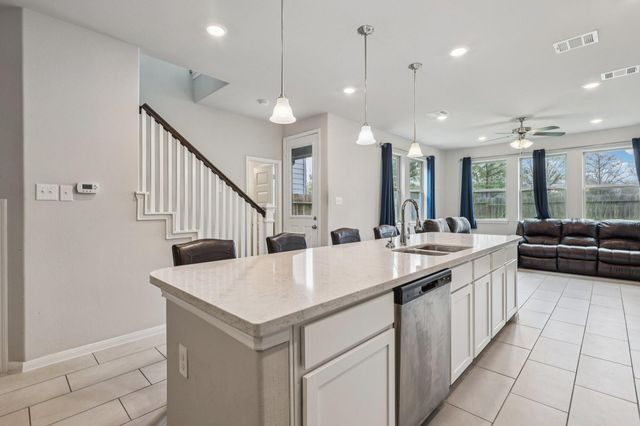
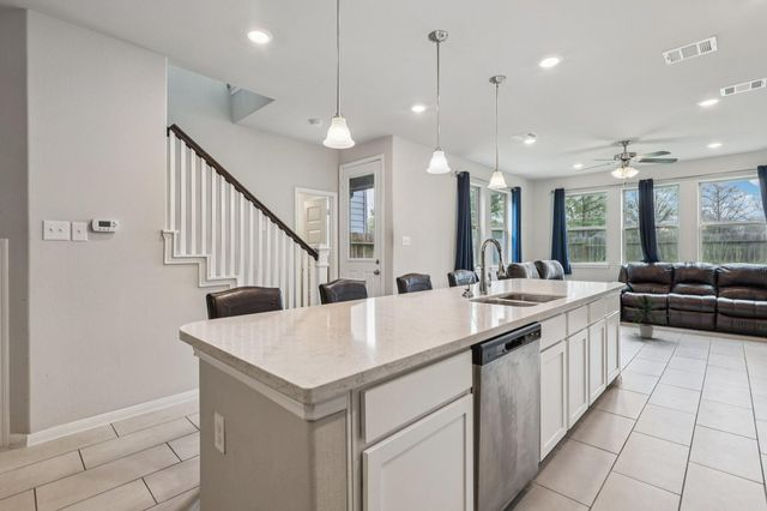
+ indoor plant (646, 314)
